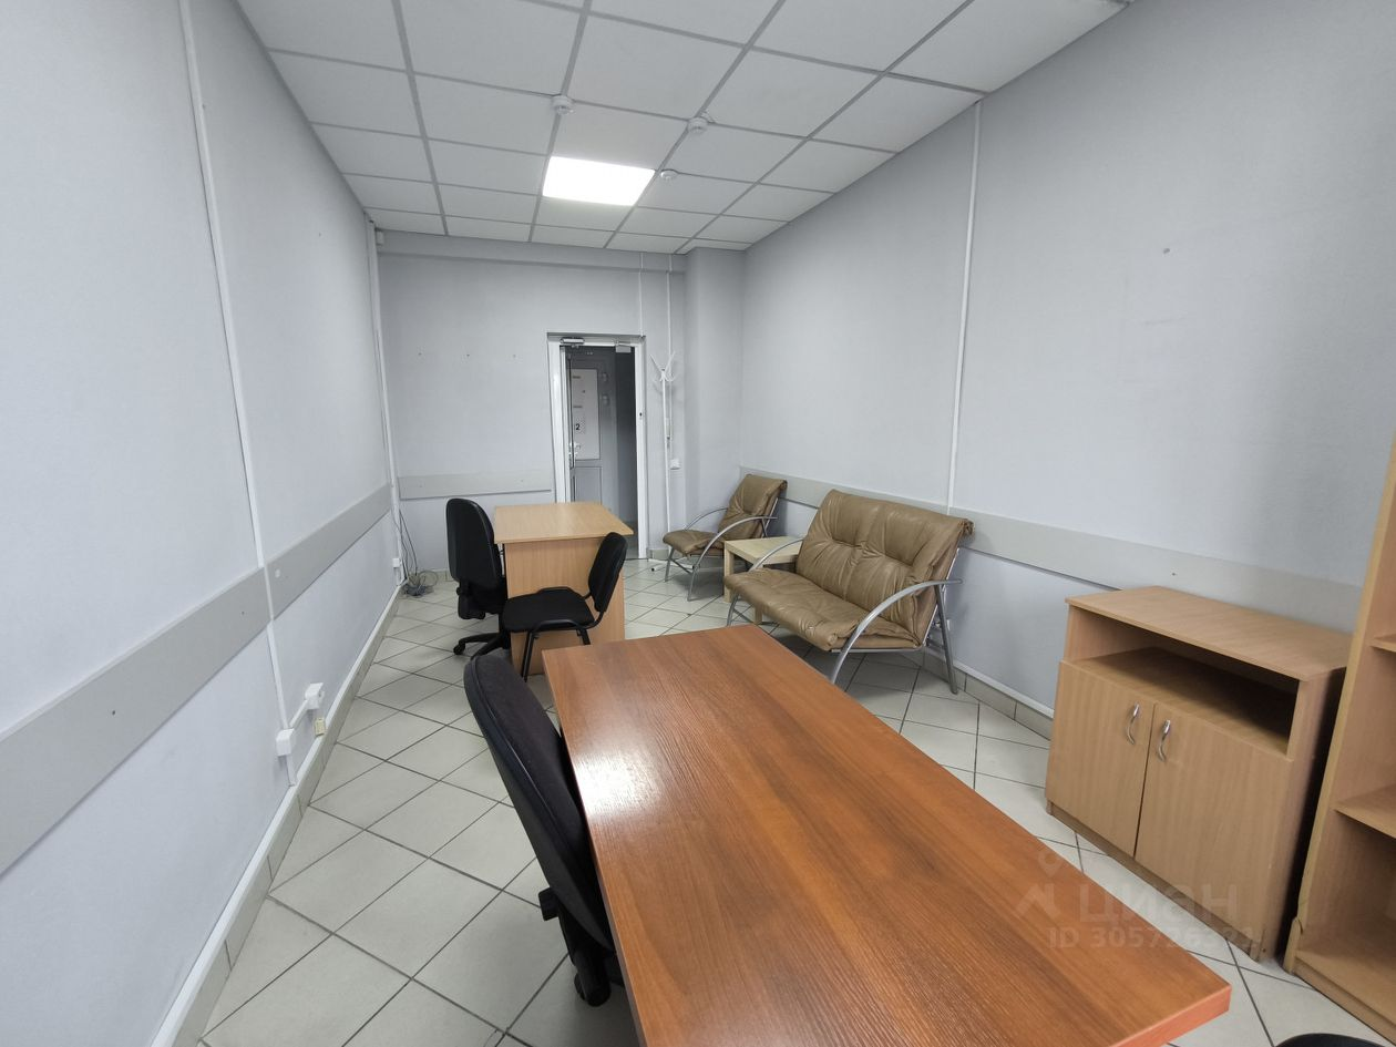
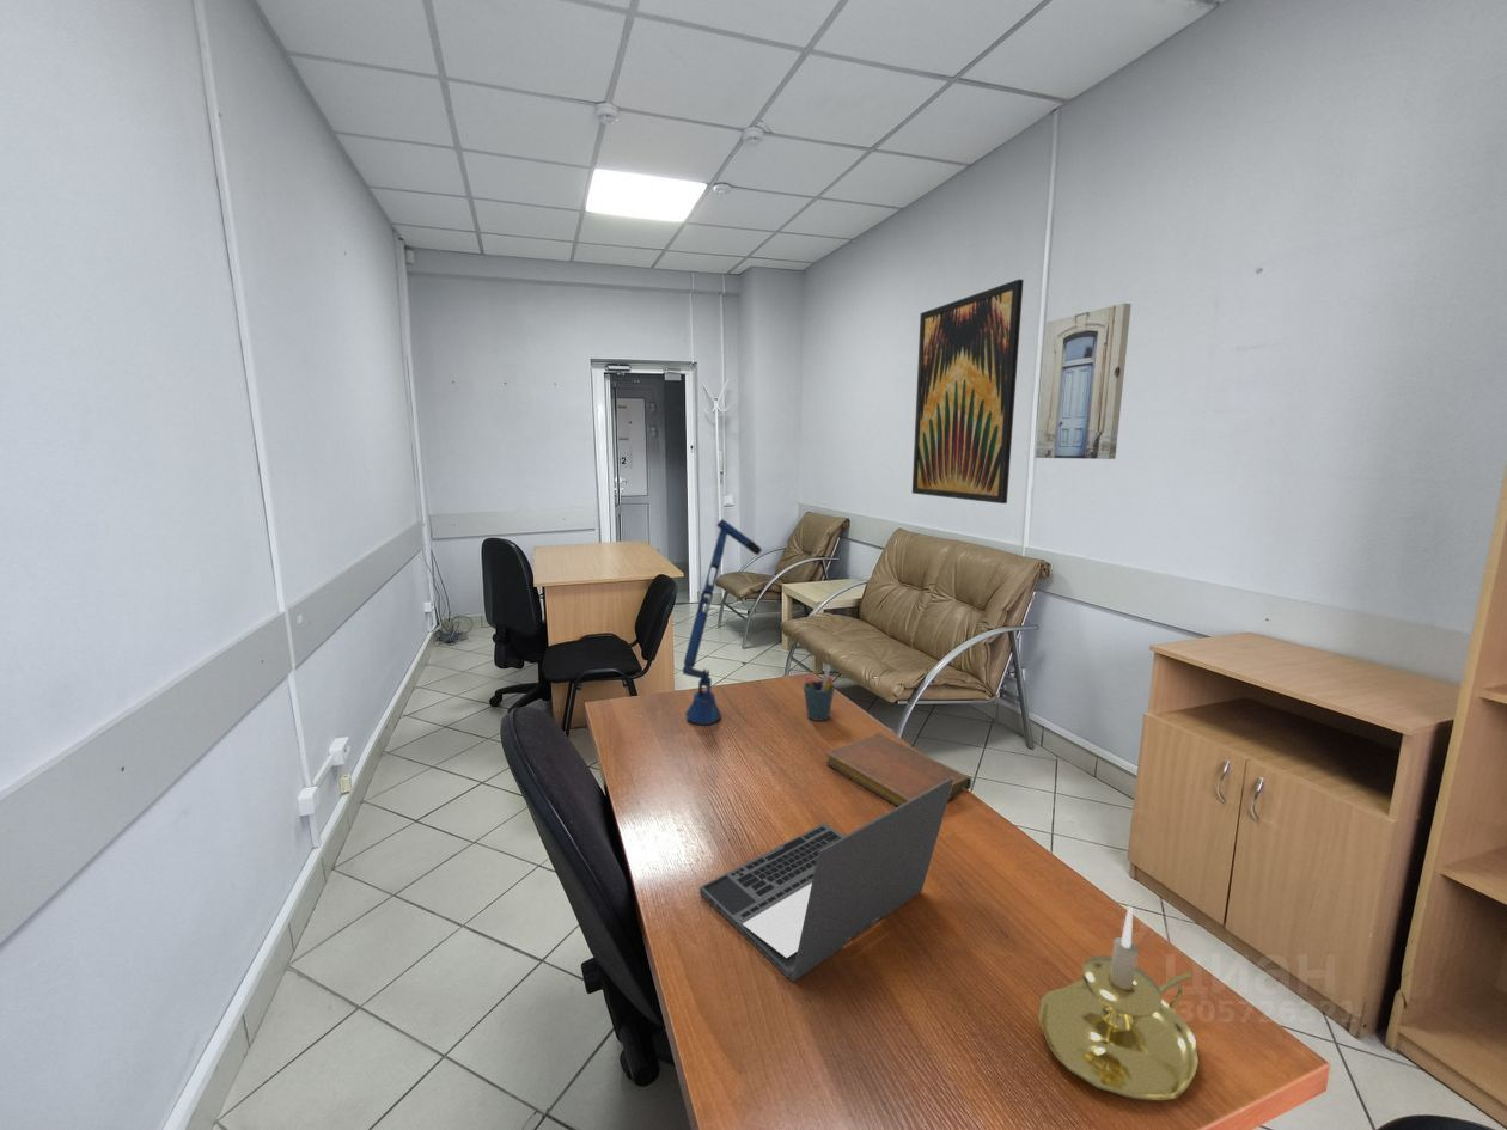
+ wall art (1079, 387)
+ laptop (822, 837)
+ pen holder (818, 692)
+ candle holder (1130, 973)
+ wall art (959, 401)
+ desk lamp (704, 624)
+ notebook (895, 769)
